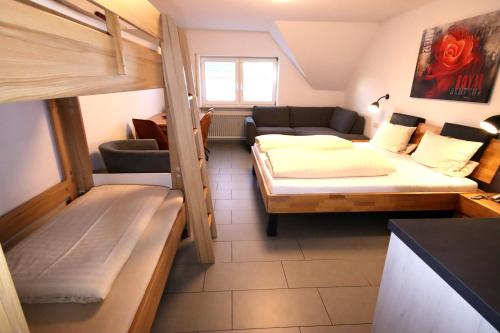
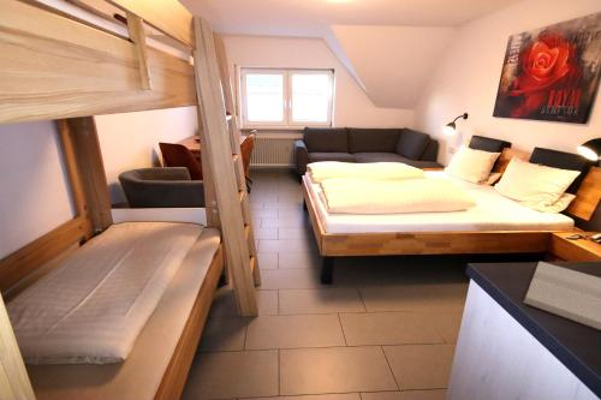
+ book (570, 288)
